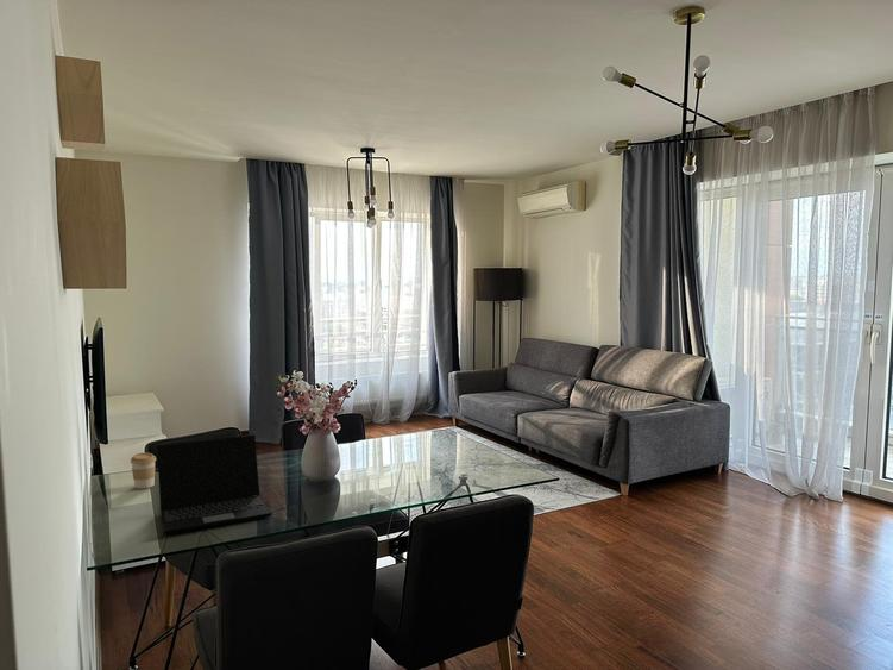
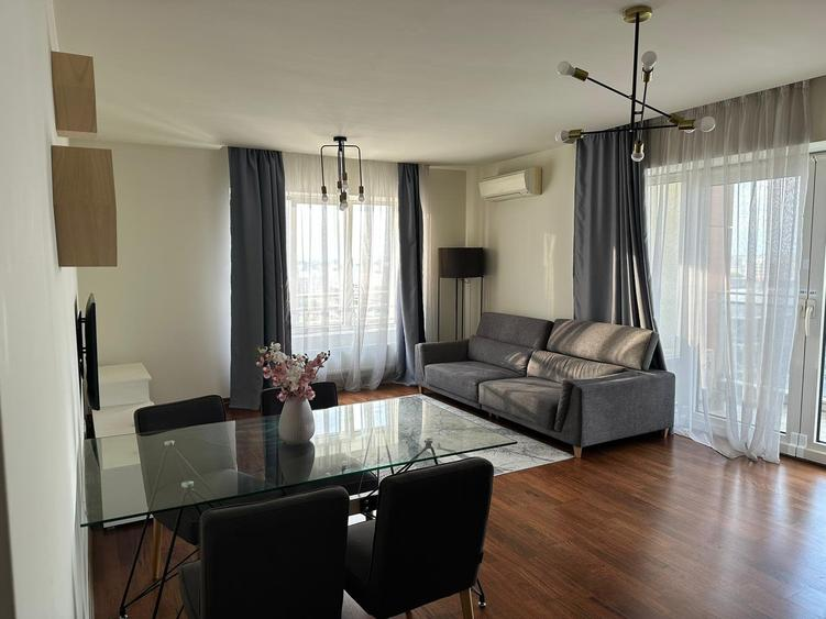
- coffee cup (143, 470)
- laptop (213, 480)
